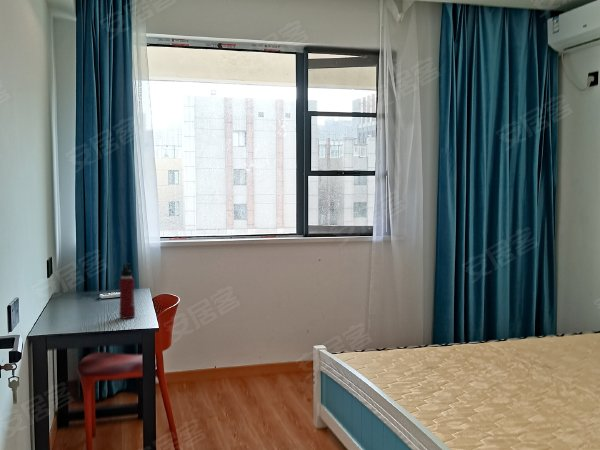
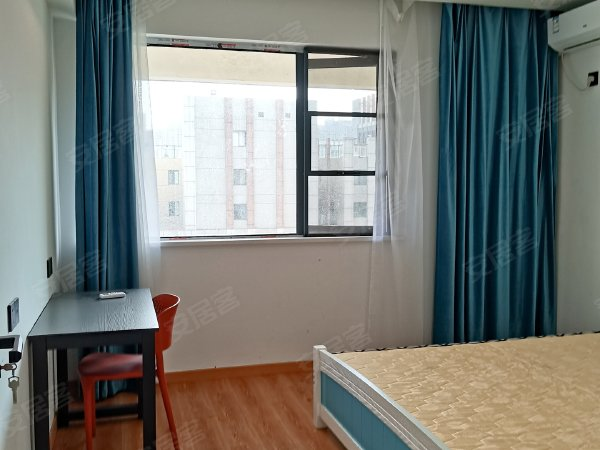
- water bottle (126, 290)
